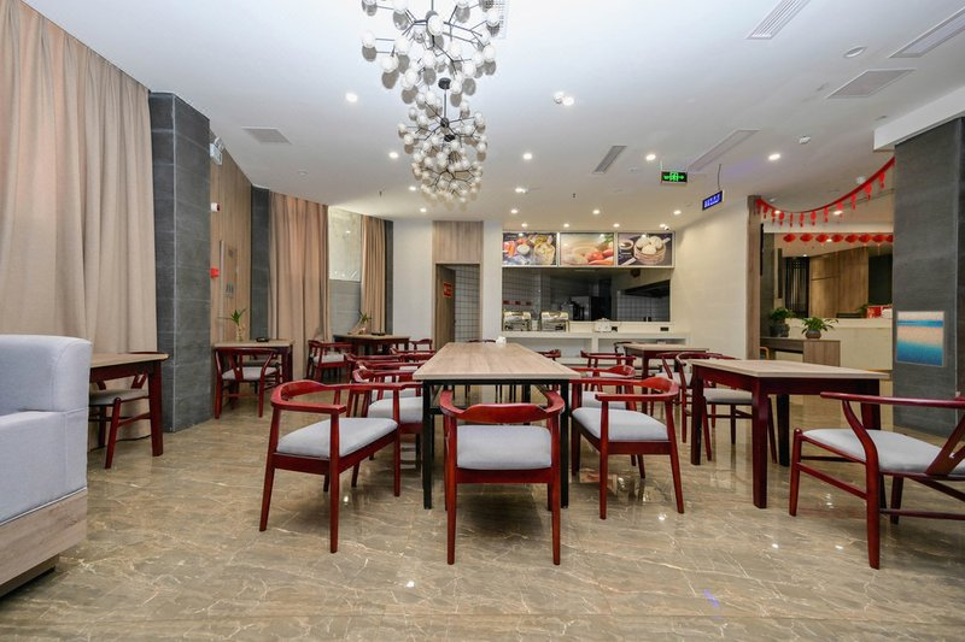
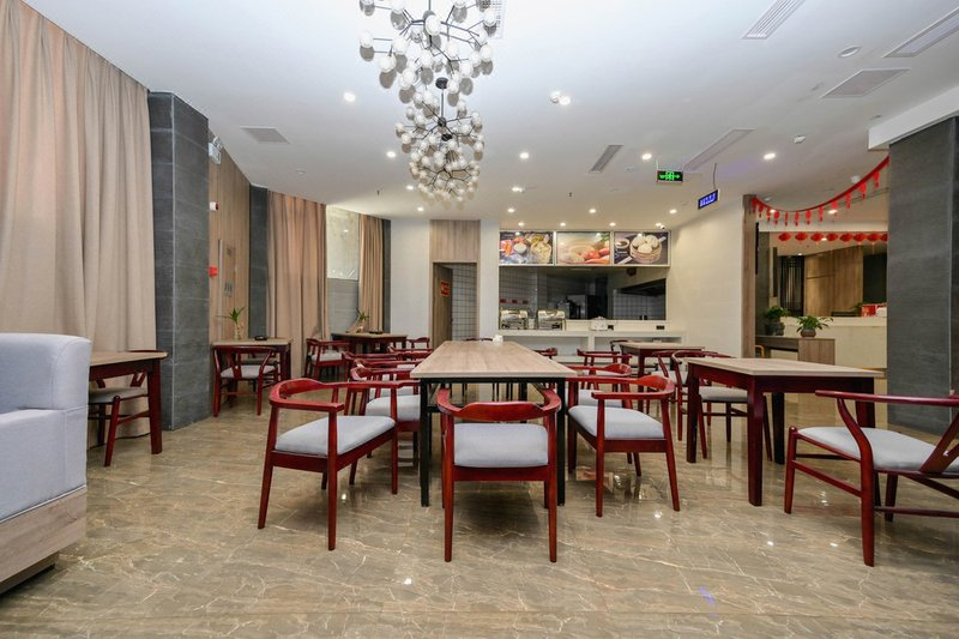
- wall art (920, 337)
